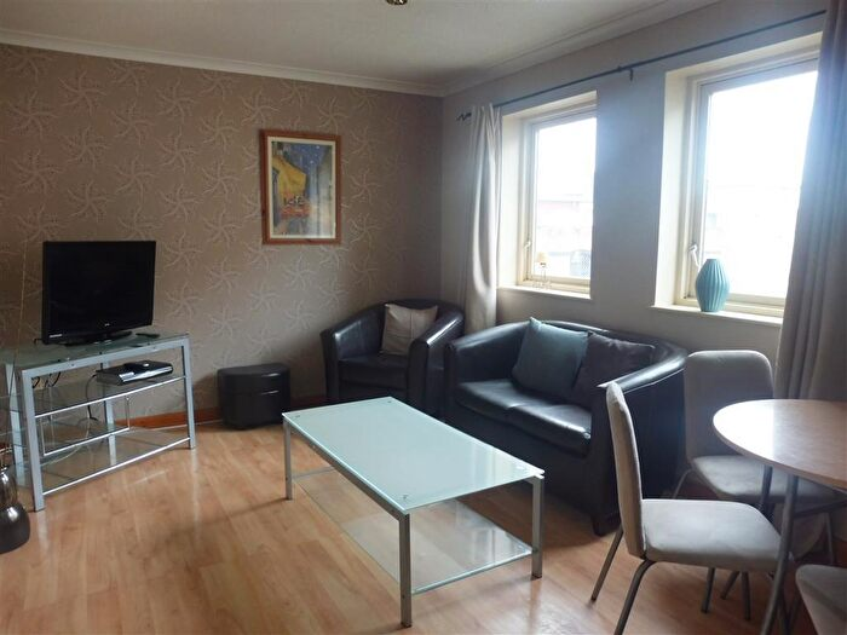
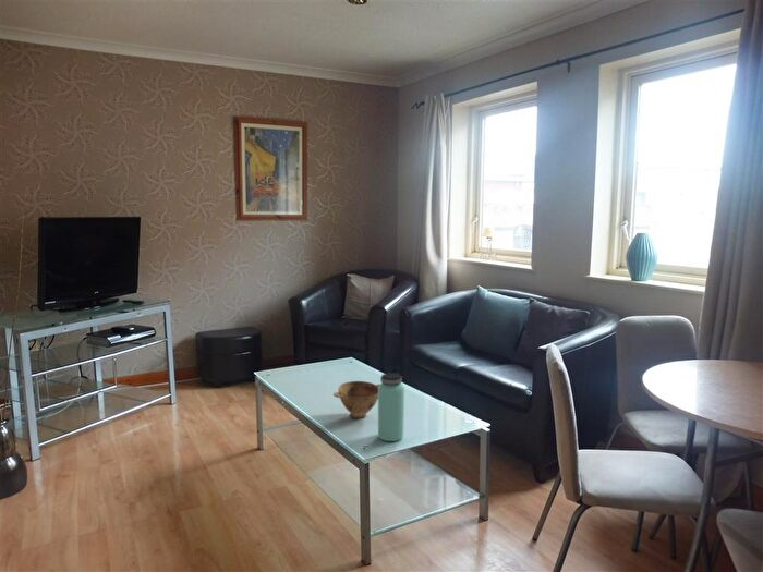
+ bowl (359, 401)
+ bottle (390, 405)
